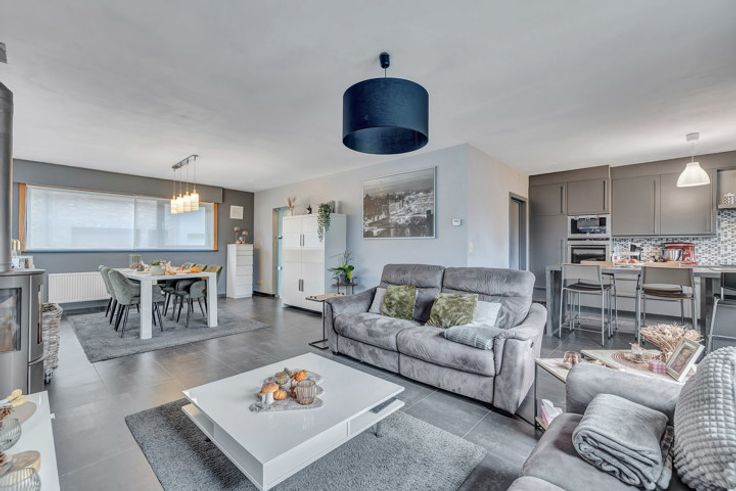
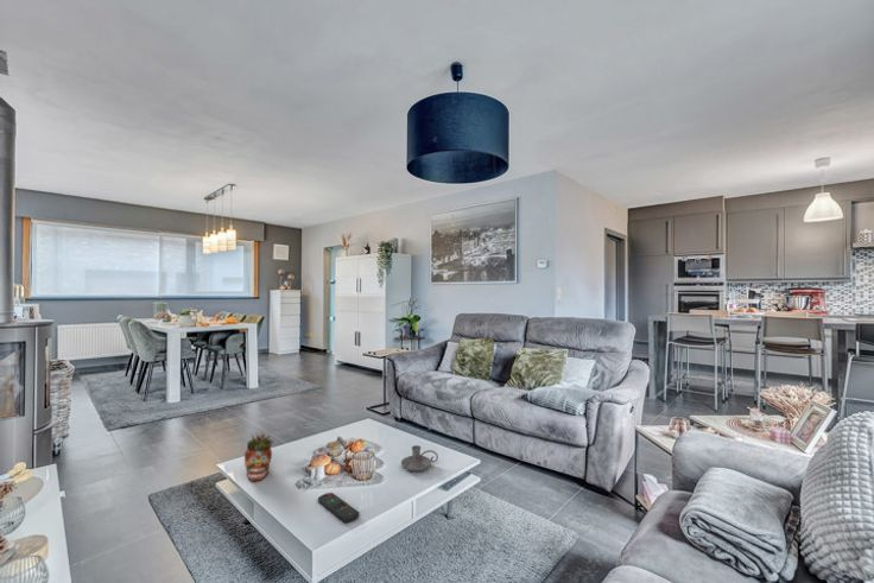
+ succulent planter (259, 454)
+ remote control (337, 506)
+ candle holder (419, 456)
